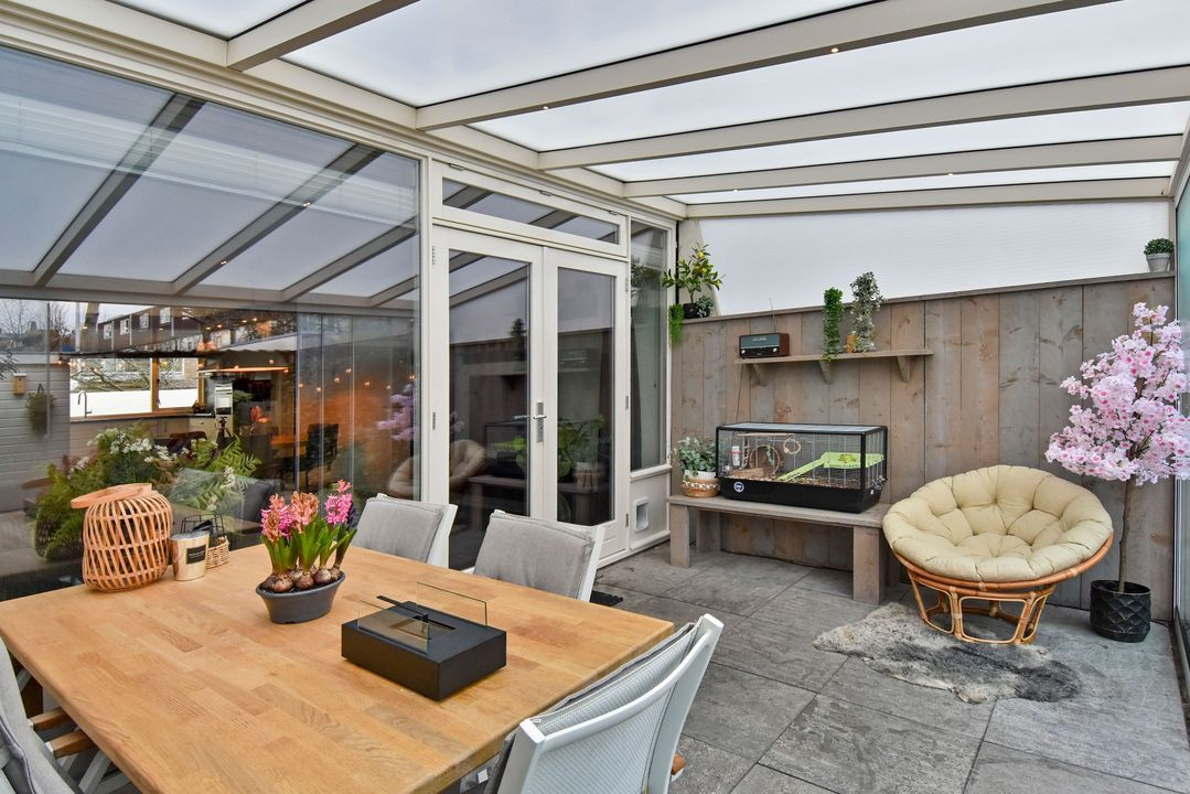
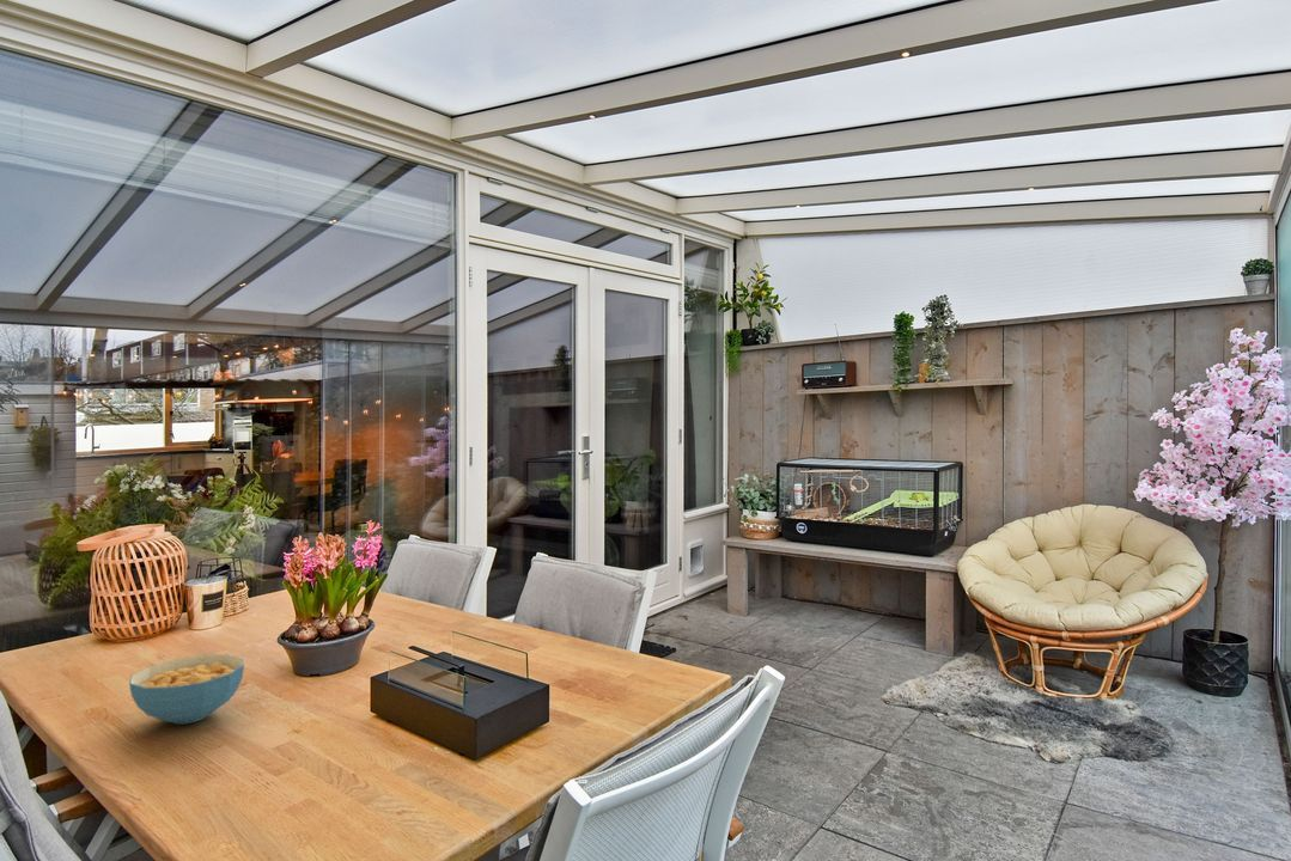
+ cereal bowl (189, 694)
